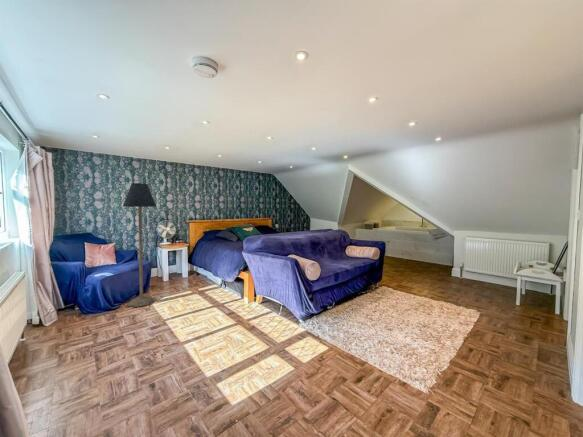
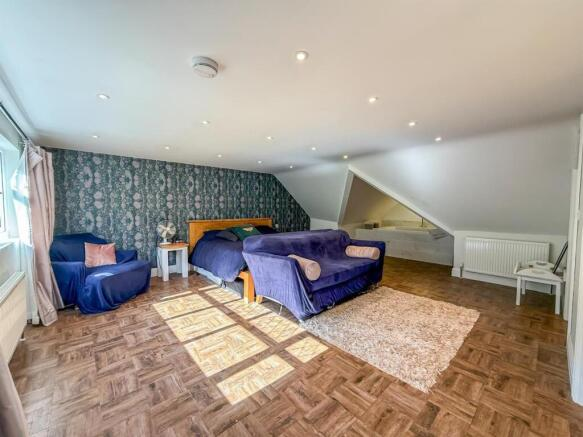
- floor lamp (140, 243)
